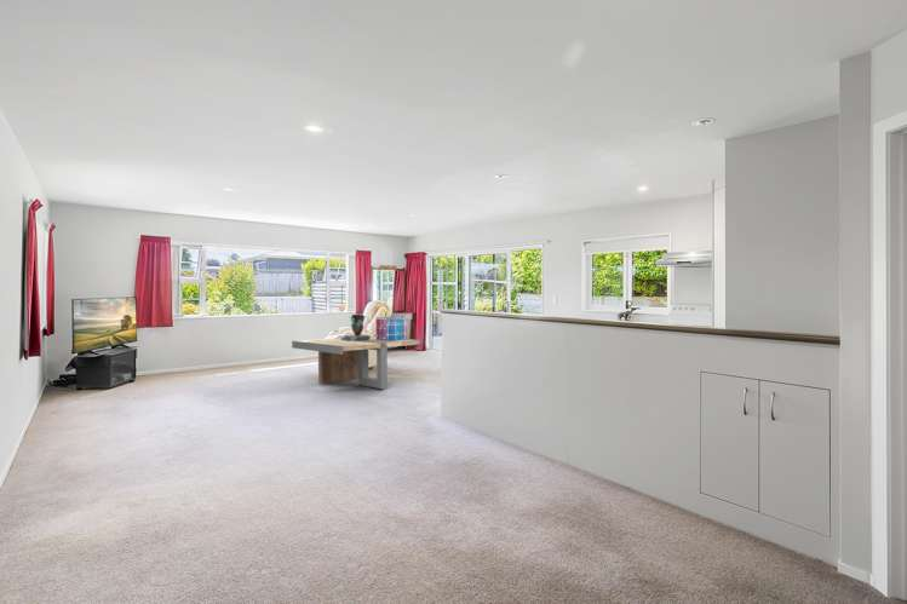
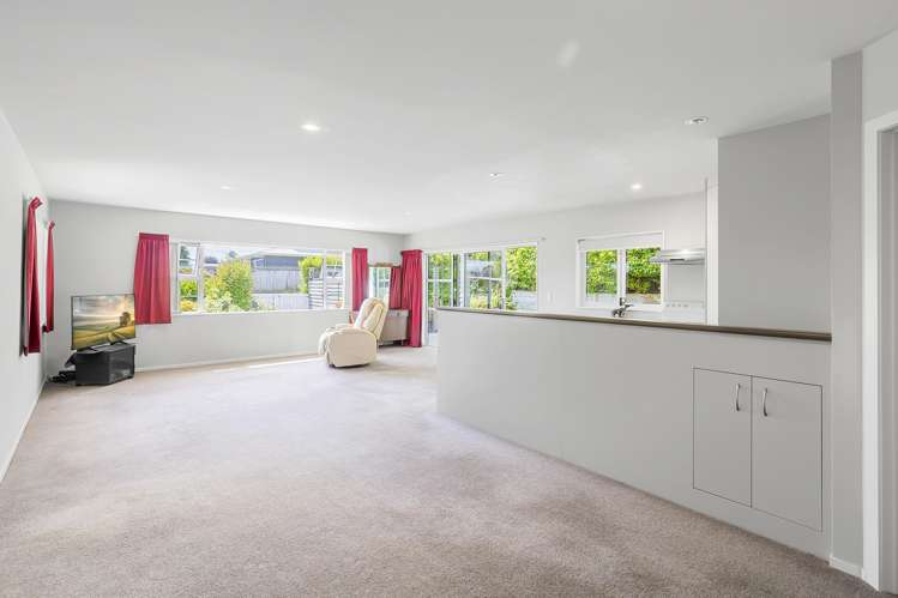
- decorative cube (391, 327)
- coffee table (356, 361)
- decorative urn (357, 326)
